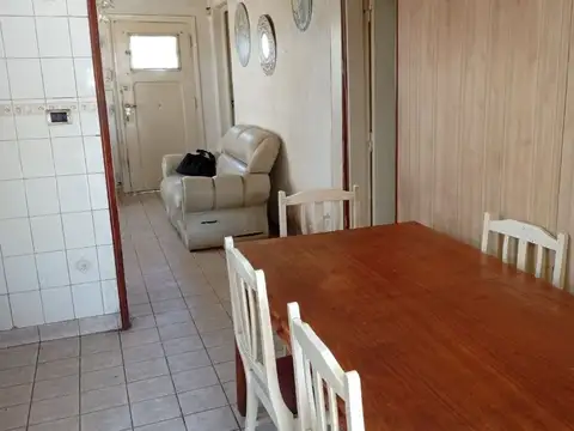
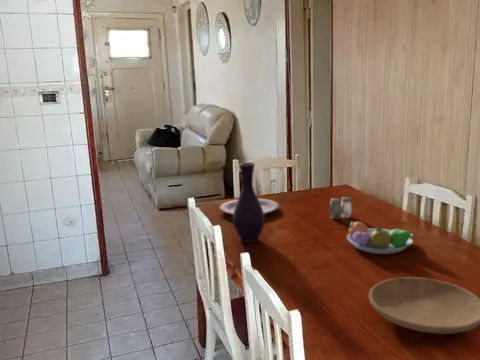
+ salt and pepper shaker (340, 207)
+ fruit bowl (380, 233)
+ plate (424, 307)
+ plate (260, 203)
+ vase (248, 202)
